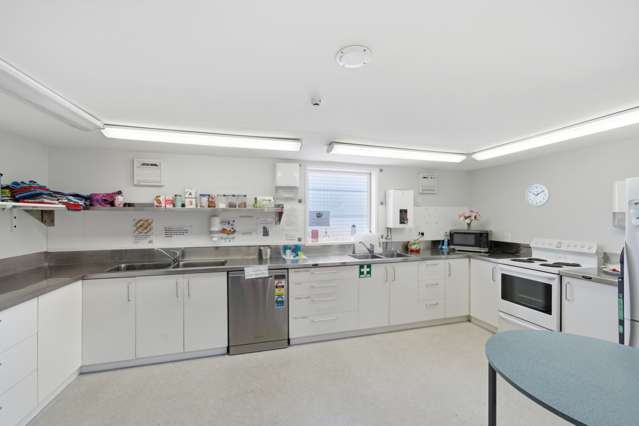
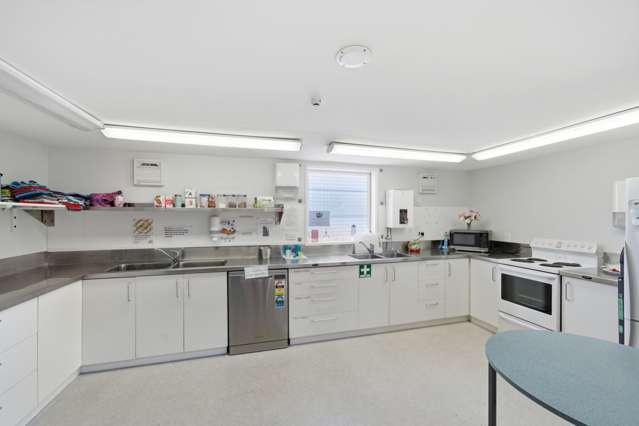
- wall clock (536, 195)
